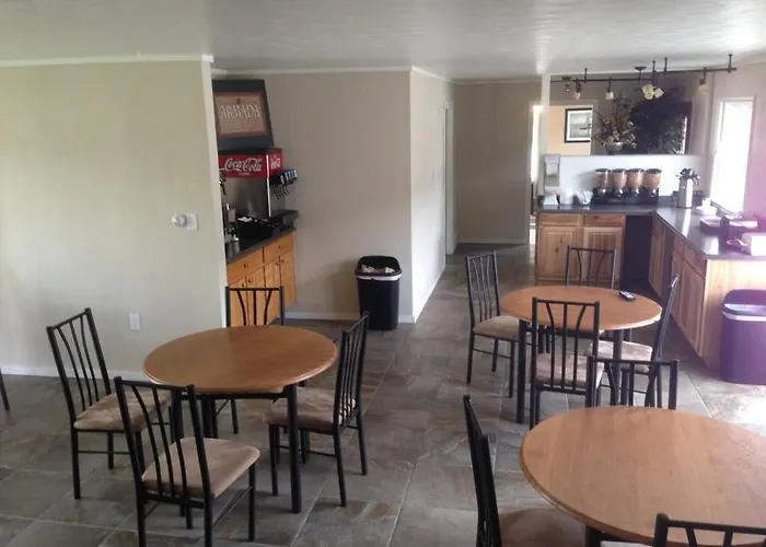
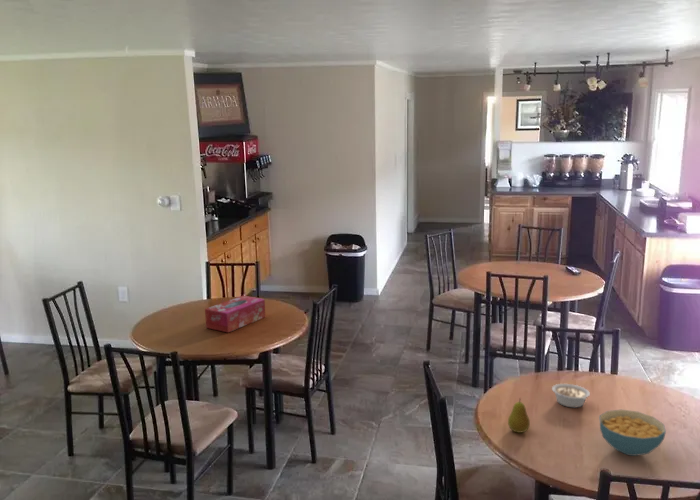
+ cereal bowl (630, 437)
+ tissue box (235, 313)
+ legume (571, 395)
+ fruit (519, 414)
